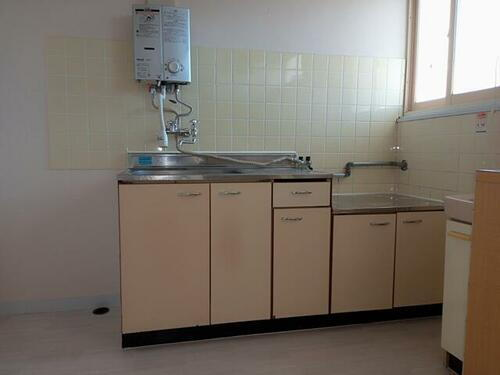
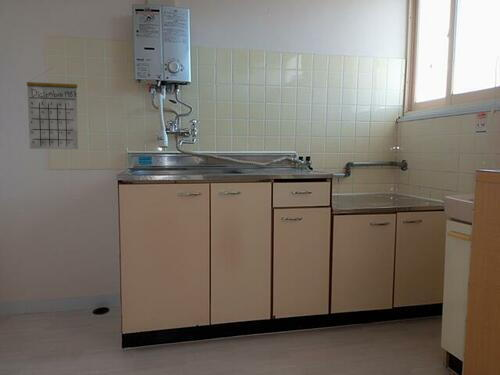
+ calendar (53, 108)
